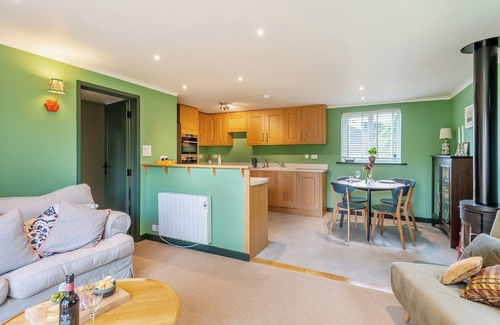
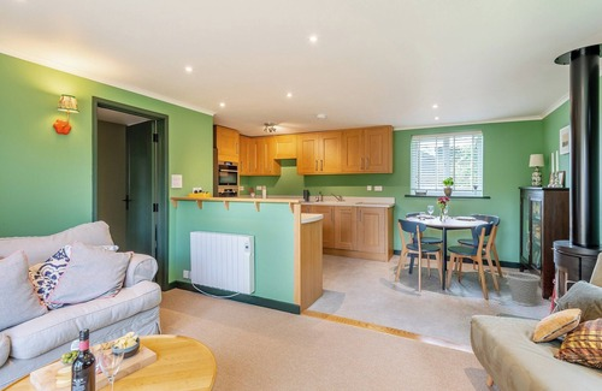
+ wastebasket (523, 289)
